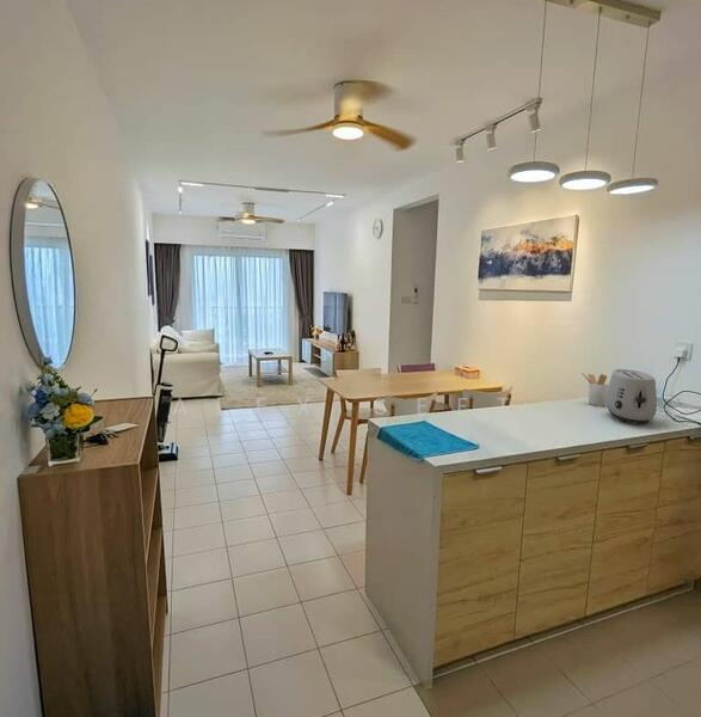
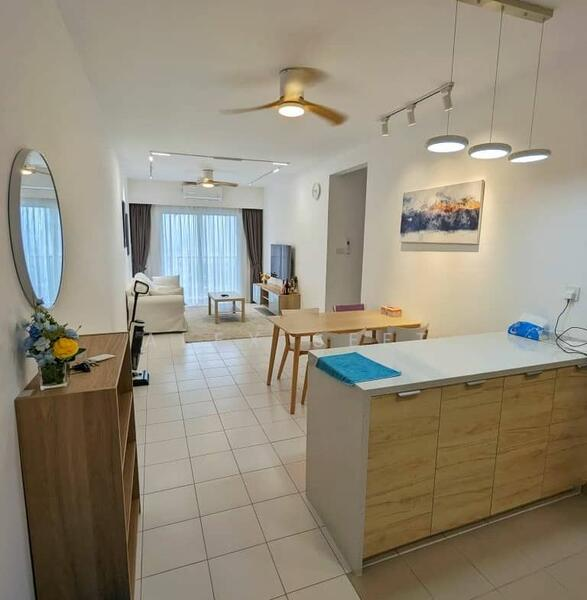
- utensil holder (592, 387)
- toaster (629, 396)
